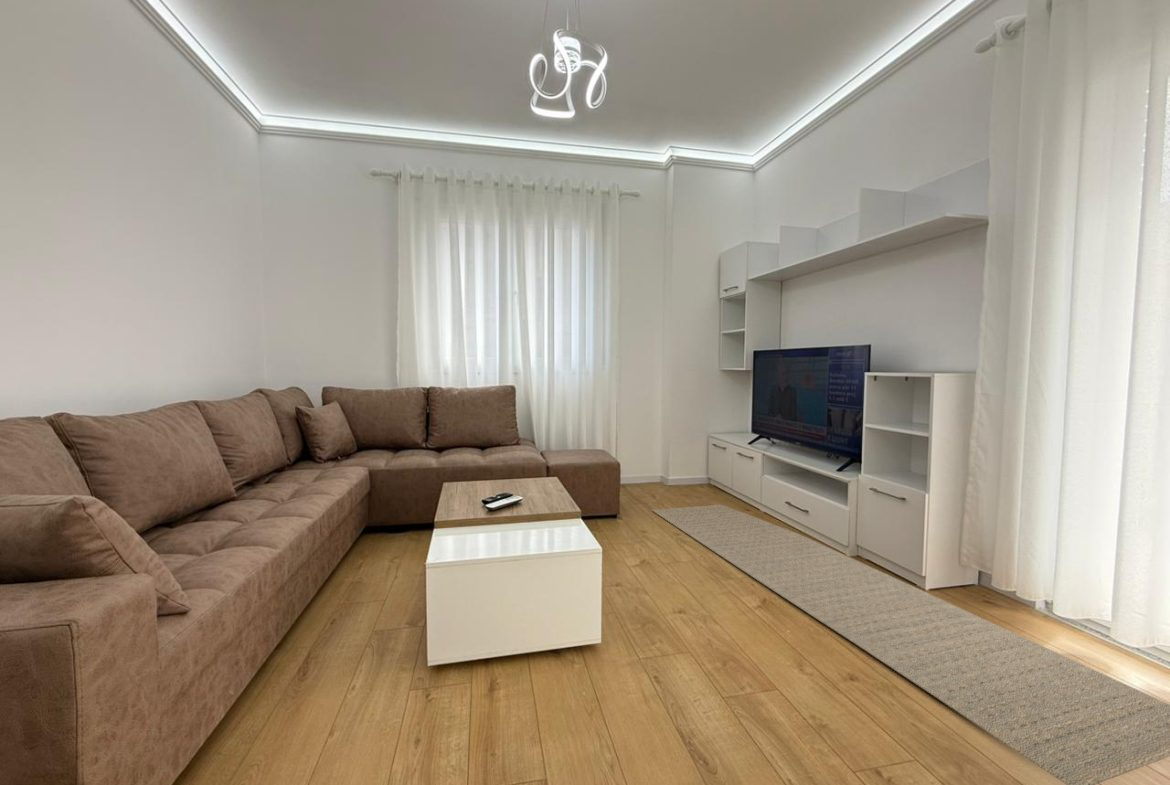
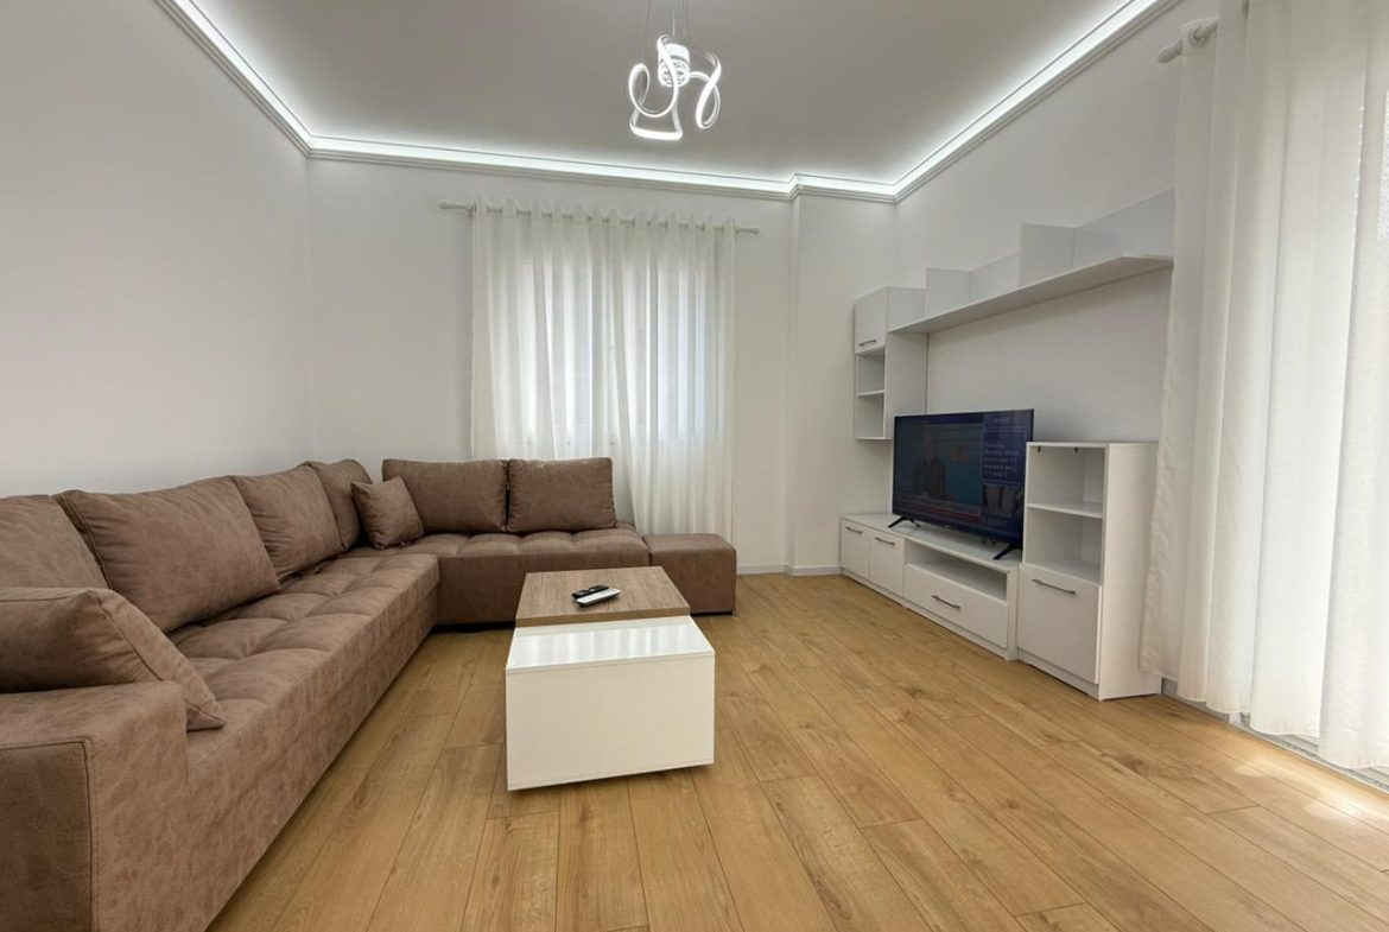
- rug (816, 573)
